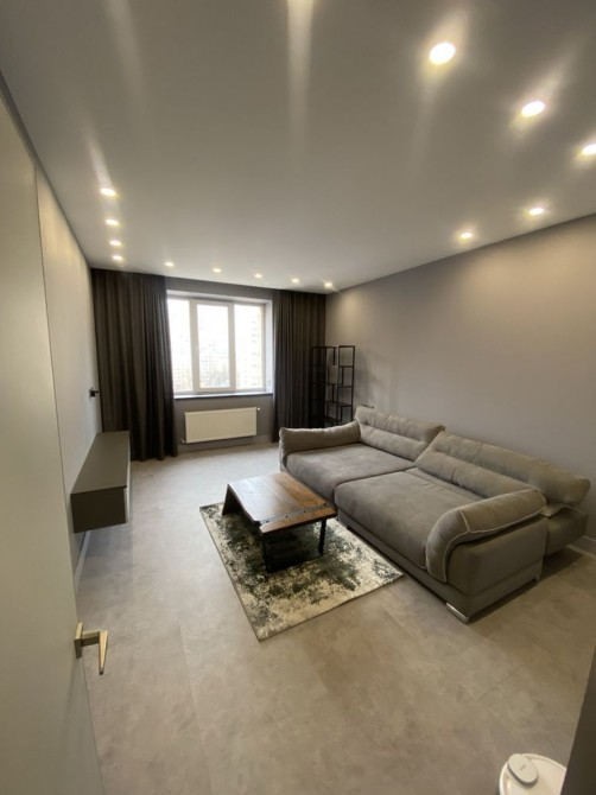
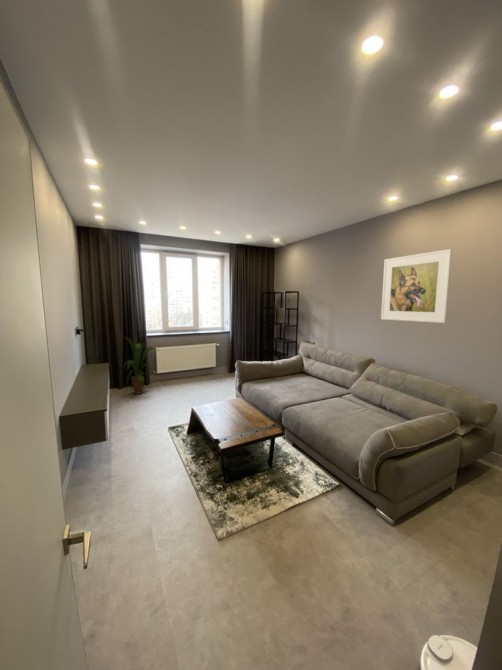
+ house plant (143, 364)
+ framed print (412, 288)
